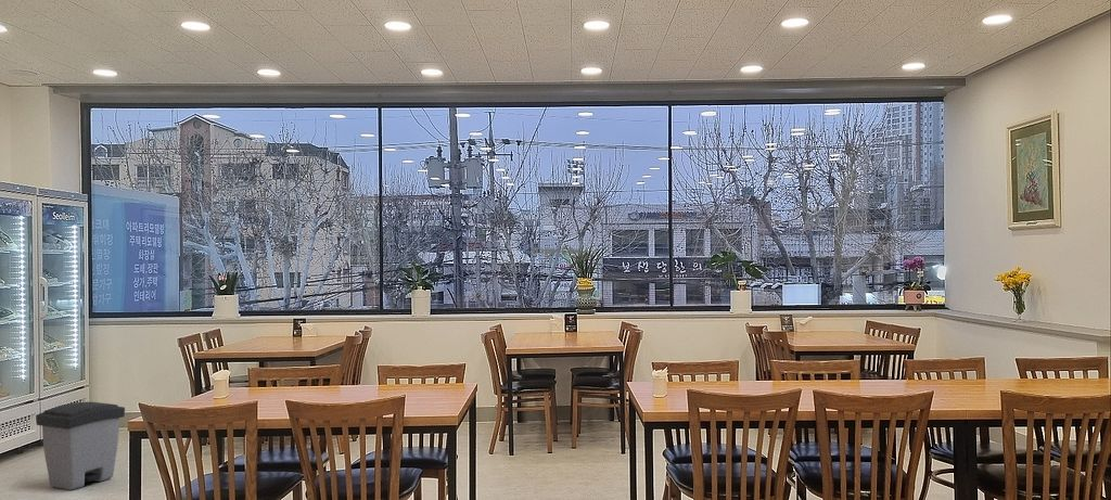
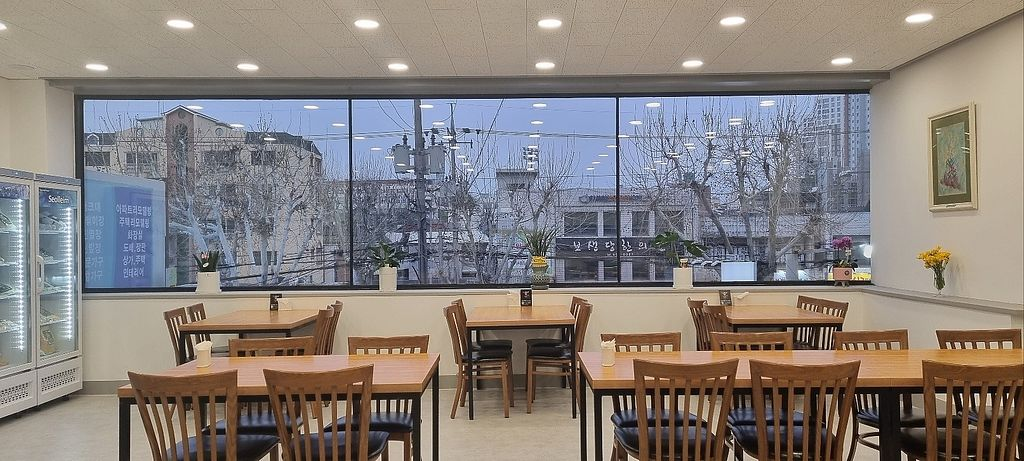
- trash can (80, 444)
